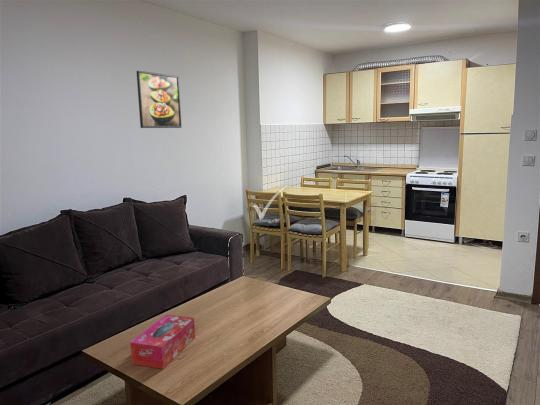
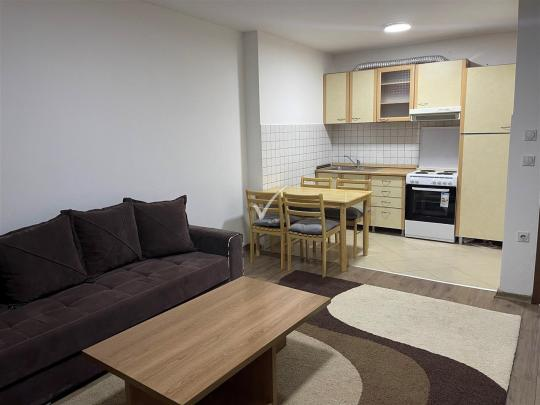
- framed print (160, 101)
- tissue box (164, 339)
